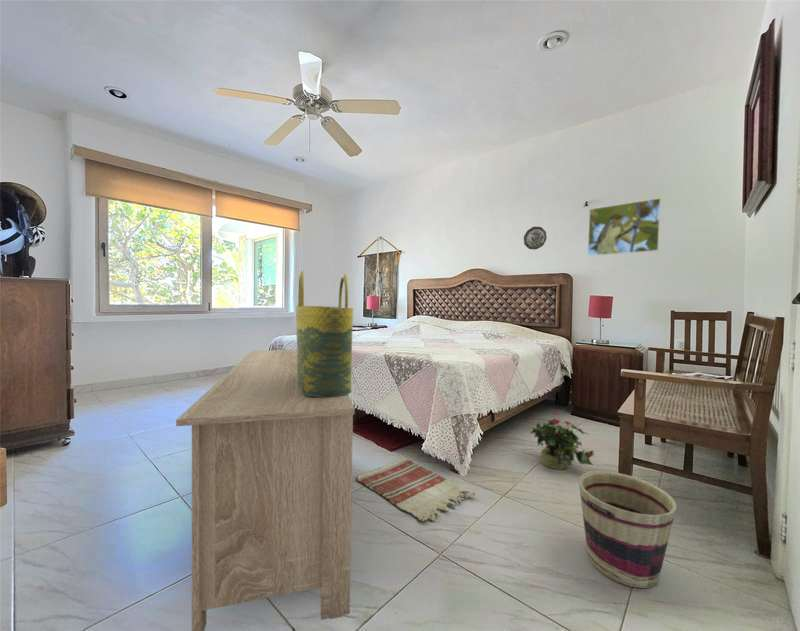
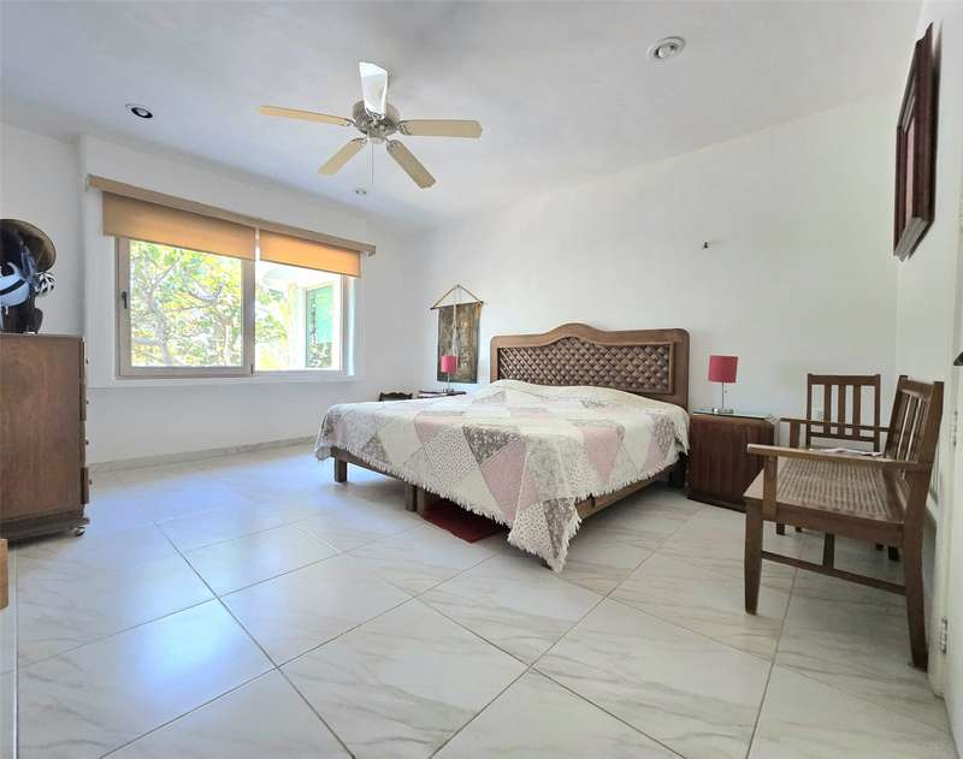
- tote bag (322, 328)
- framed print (622, 228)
- rug (414, 484)
- storage bench (284, 439)
- basket (622, 527)
- decorative plate (535, 238)
- potted plant (561, 439)
